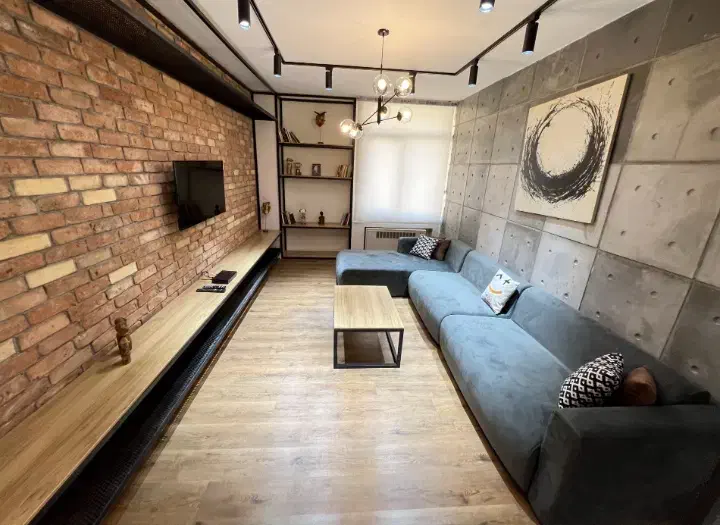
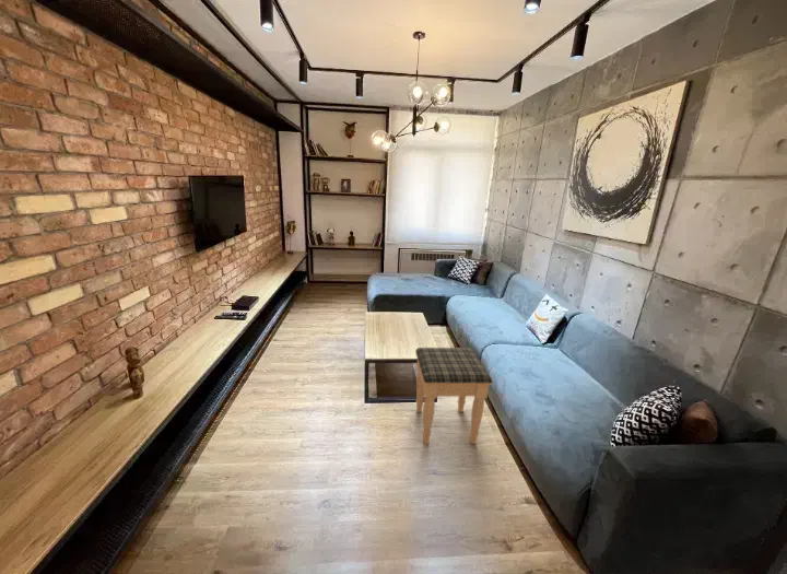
+ footstool (447, 394)
